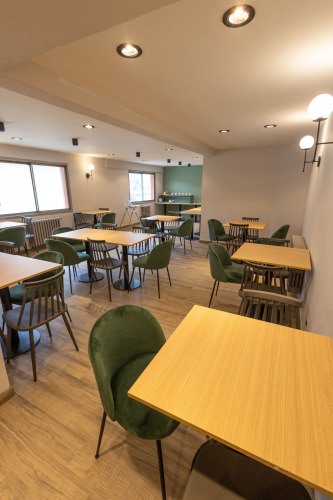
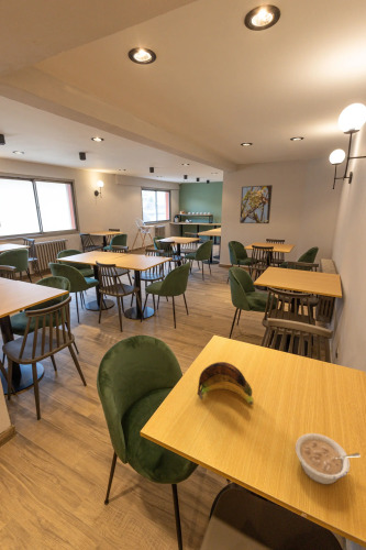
+ banana (226, 382)
+ legume (322, 458)
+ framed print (255, 205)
